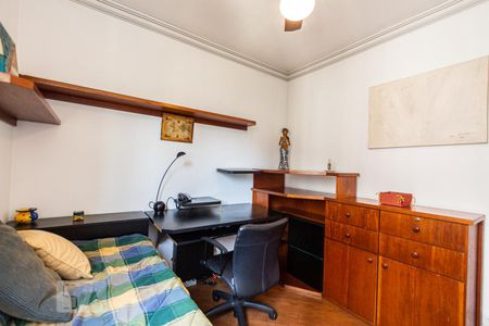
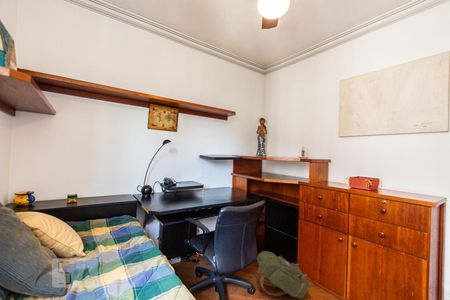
+ backpack (281, 273)
